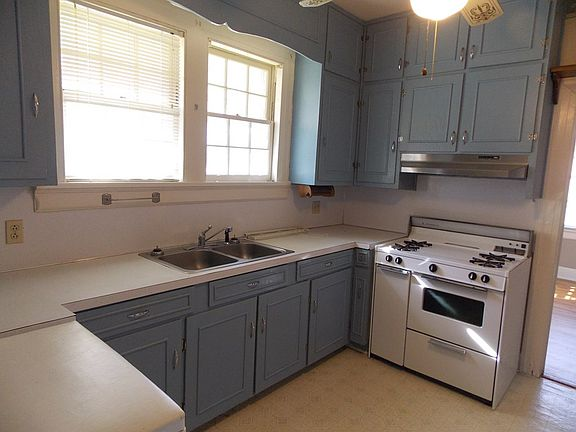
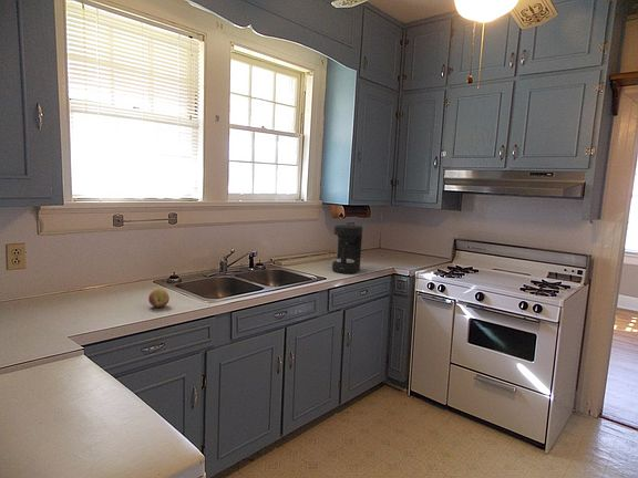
+ fruit (158, 298)
+ coffee maker (347, 248)
